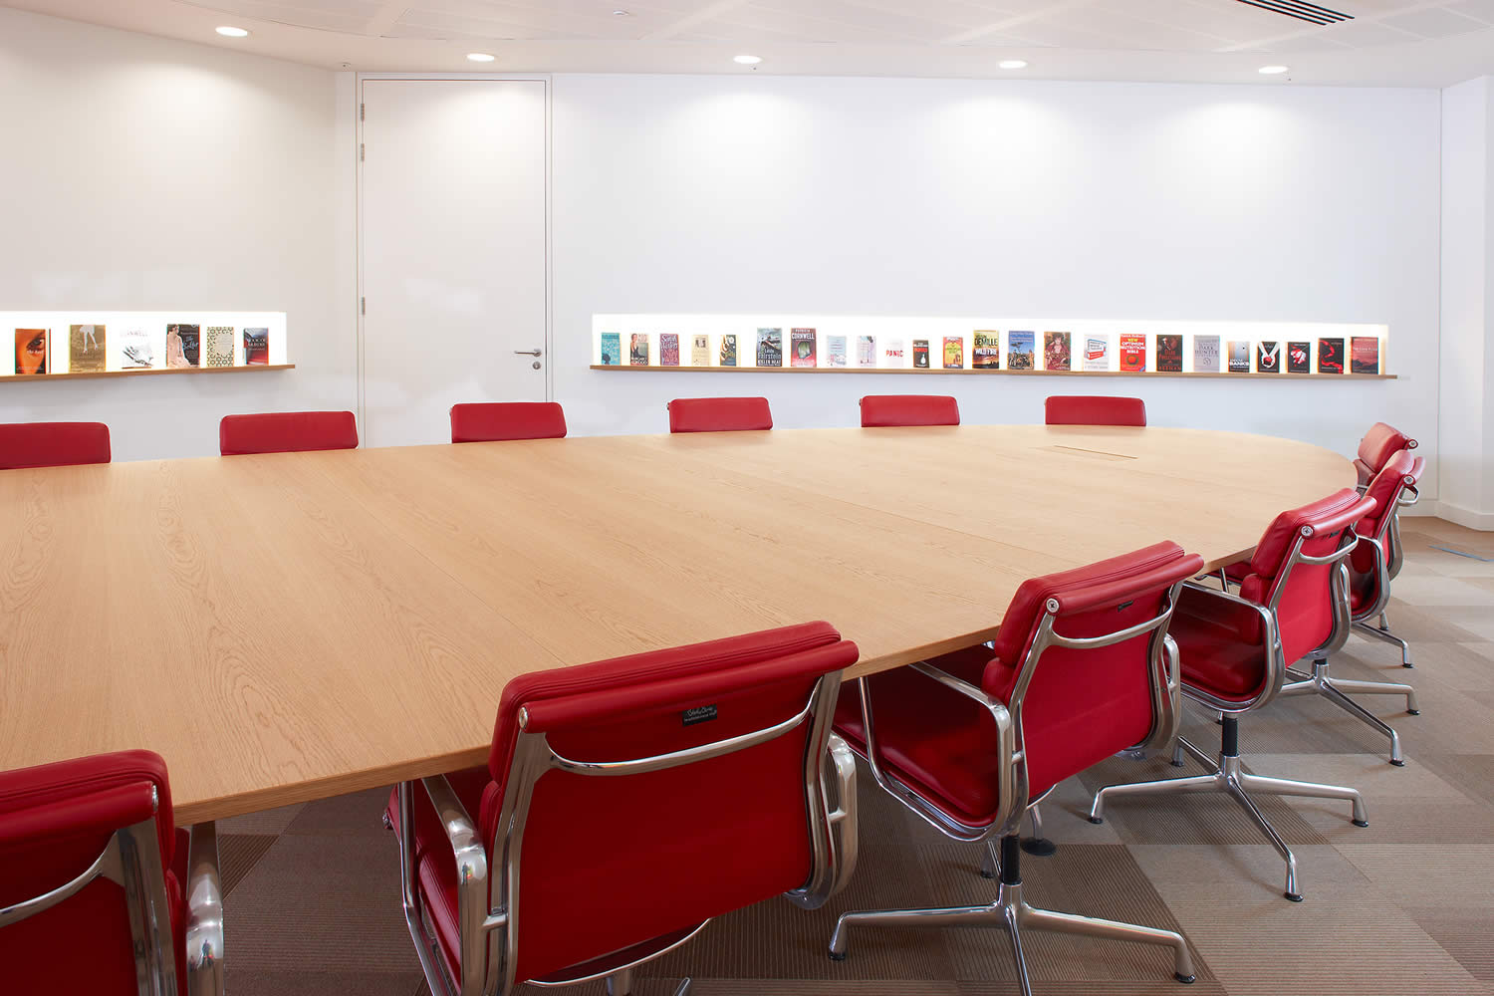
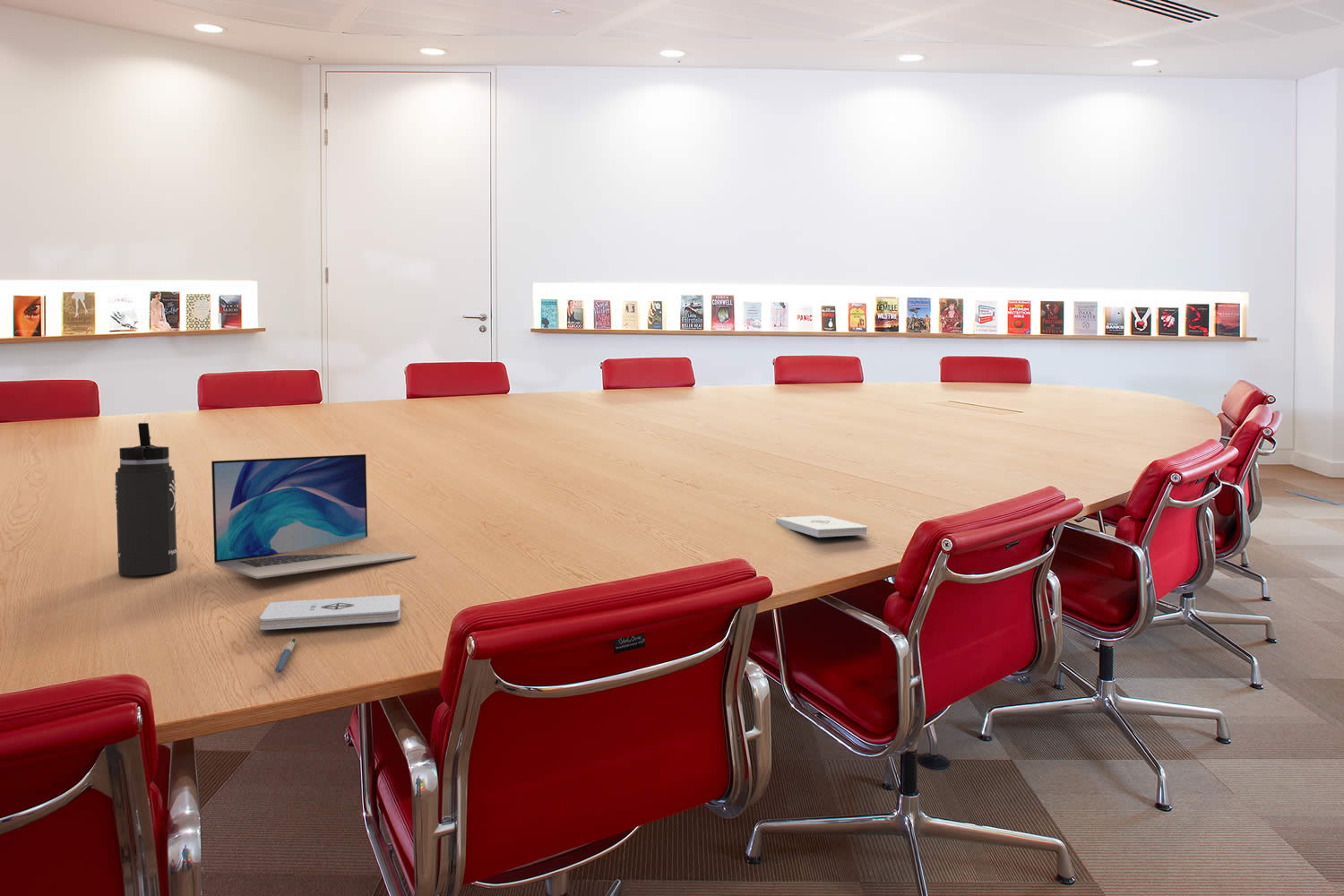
+ notepad (333, 611)
+ notepad (821, 525)
+ laptop (316, 510)
+ pen (284, 655)
+ thermos bottle (144, 497)
